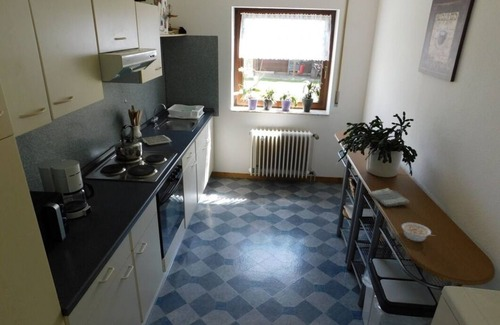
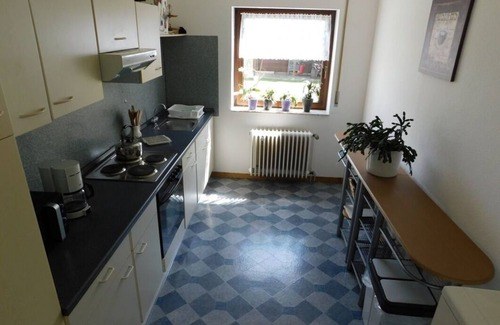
- dish towel (388, 197)
- legume (416, 232)
